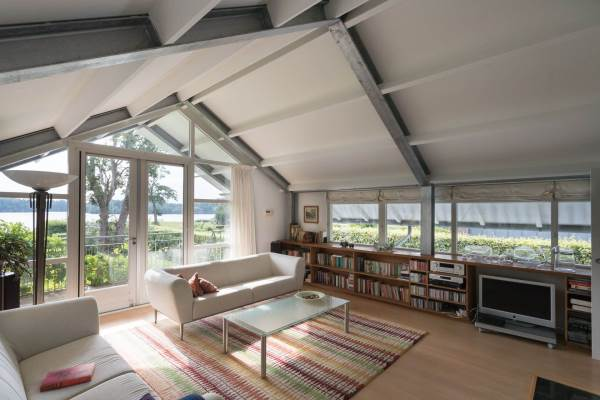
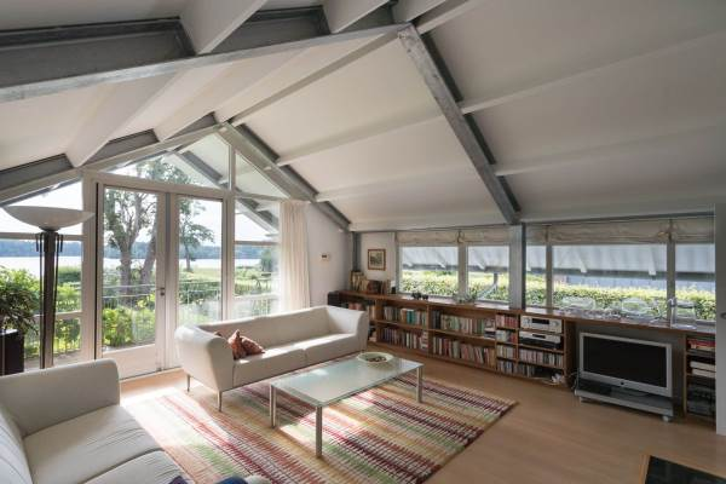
- hardback book (69, 376)
